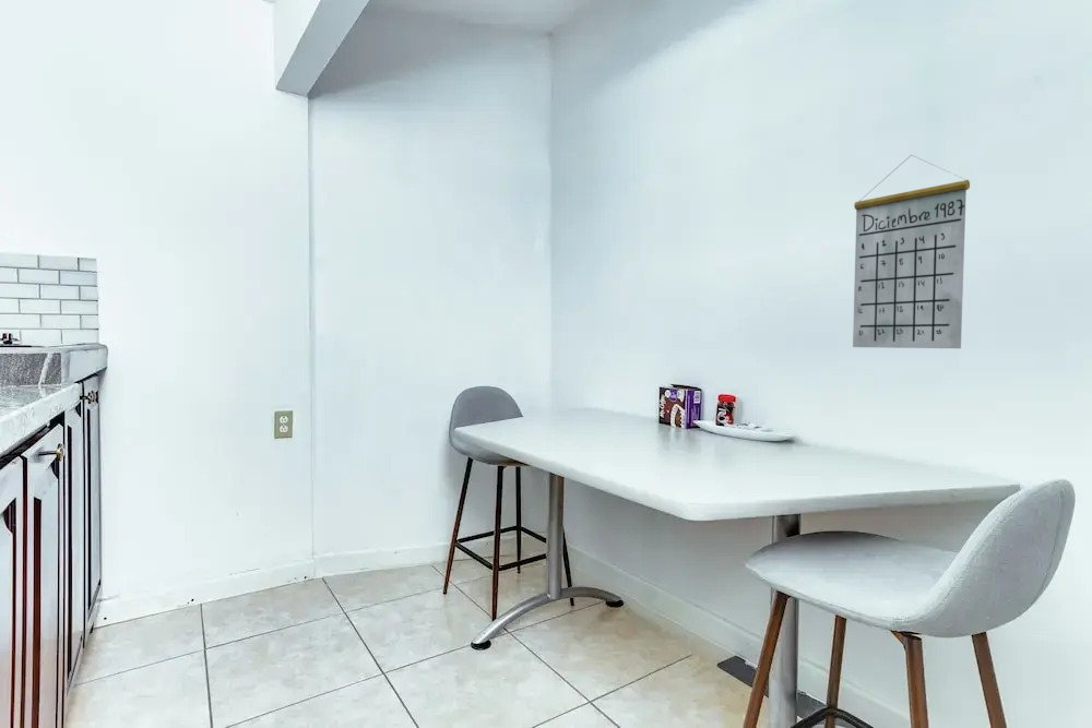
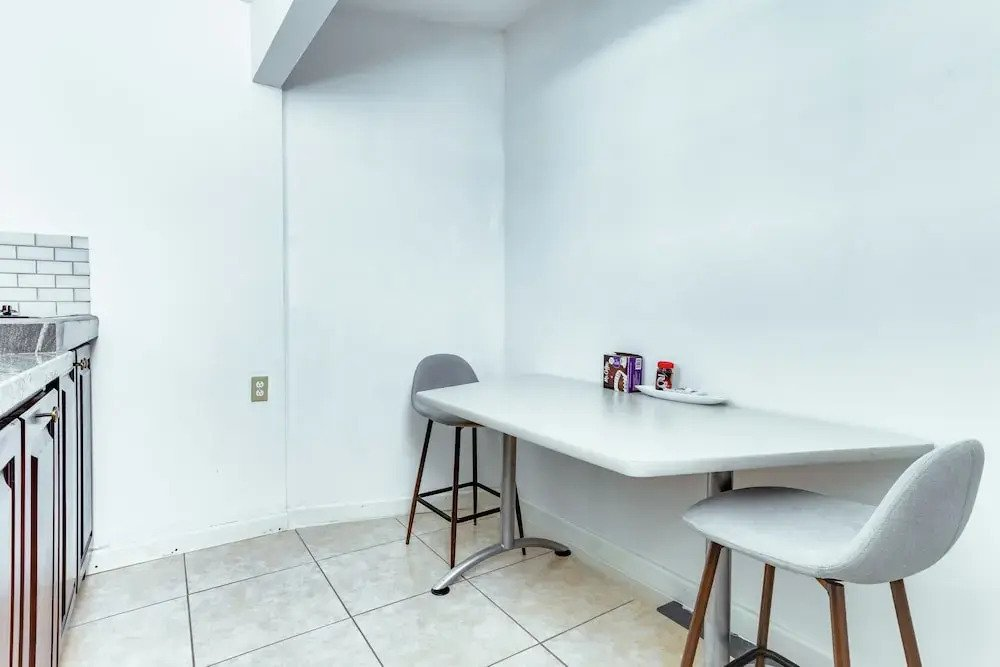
- calendar (906, 251)
